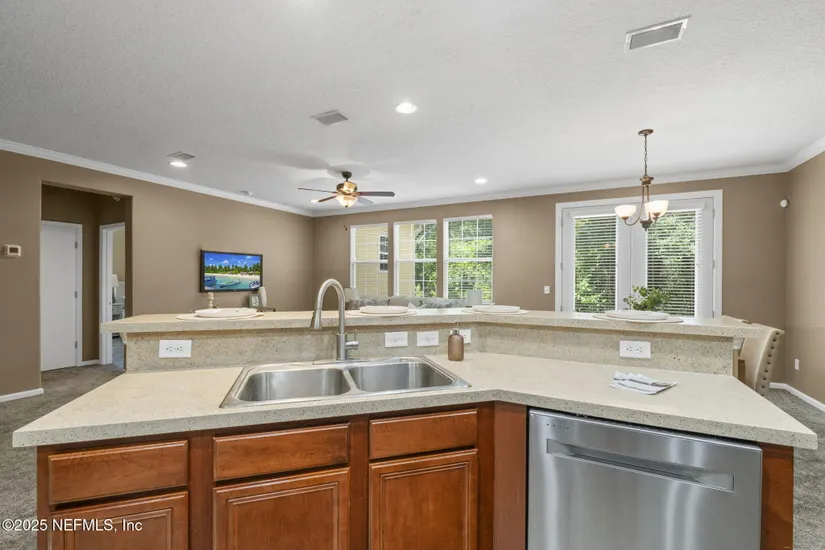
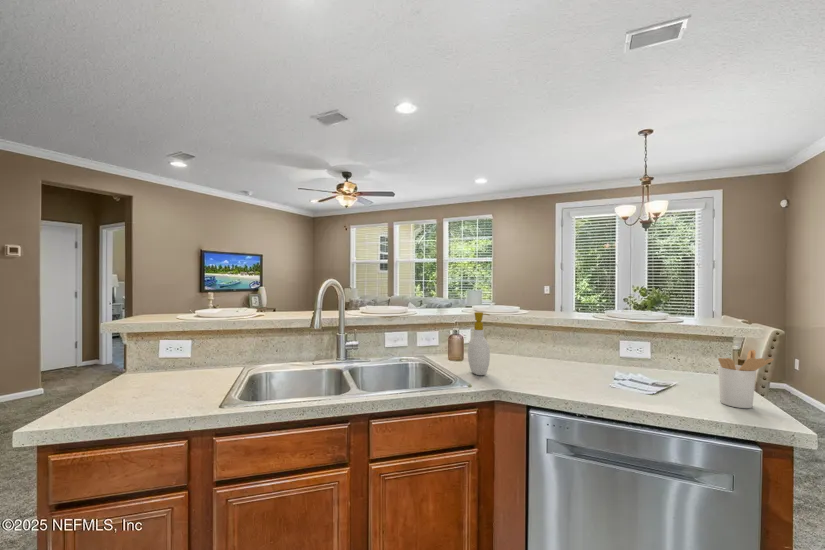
+ soap bottle (479, 342)
+ utensil holder (743, 378)
